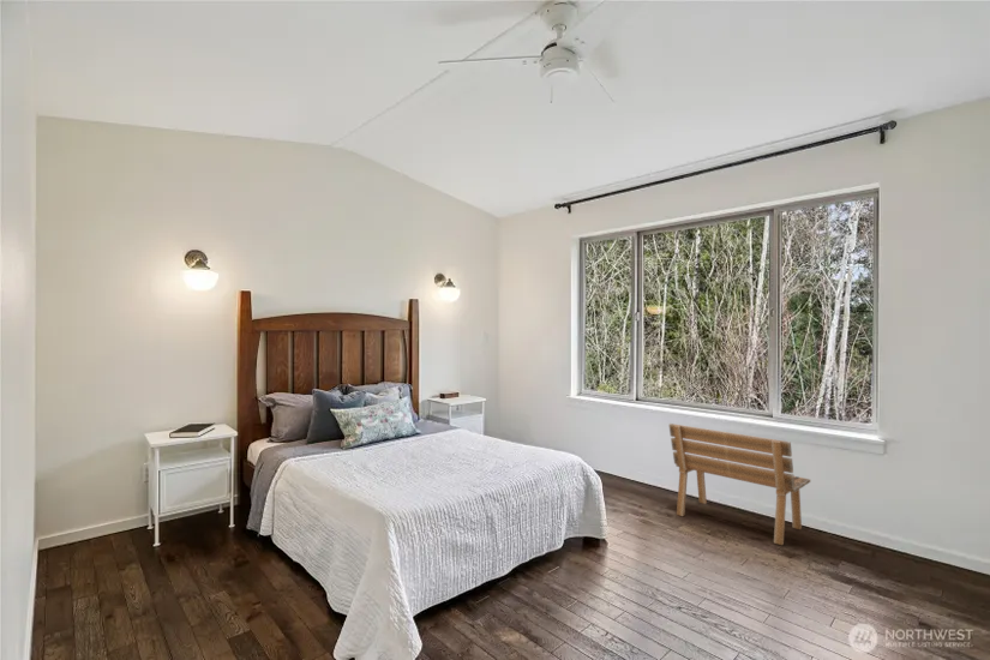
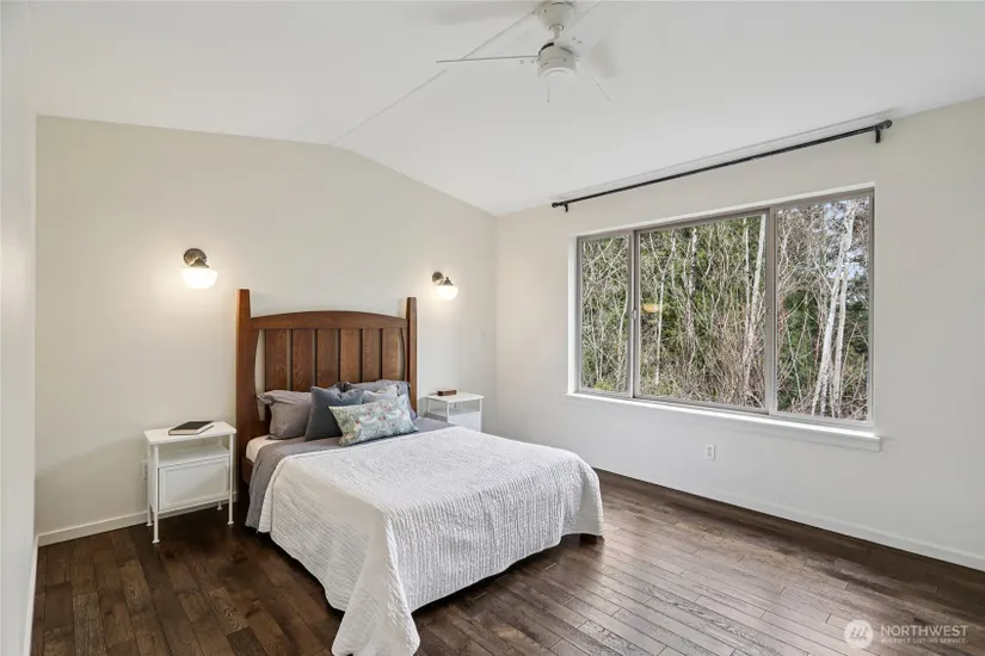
- bench (736, 475)
